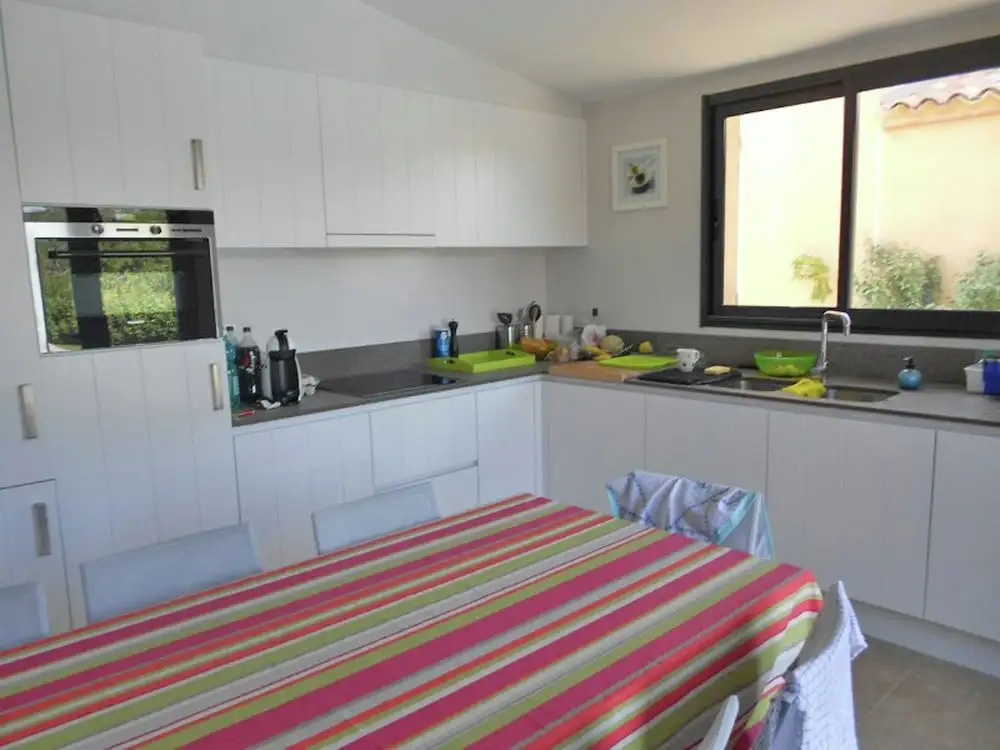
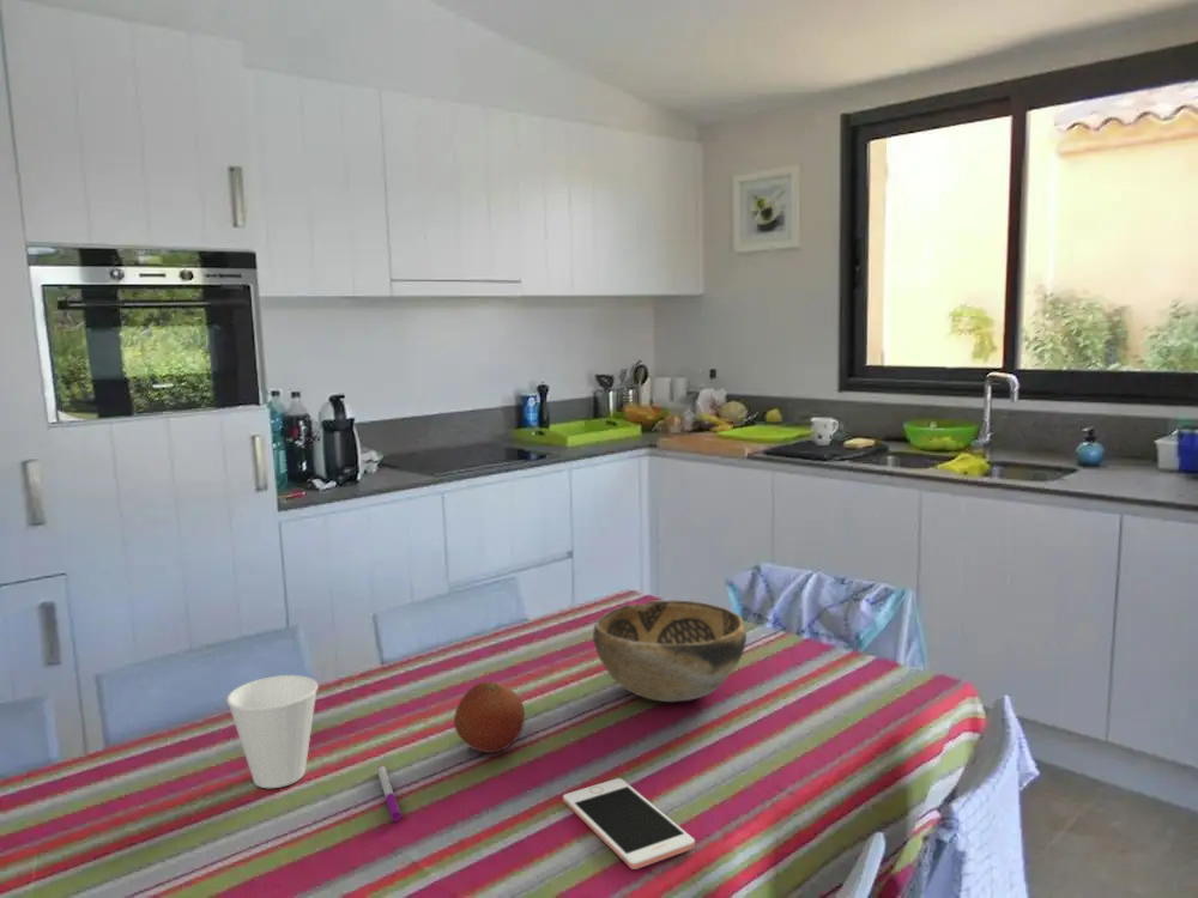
+ pen (388, 790)
+ decorative bowl (670, 656)
+ cup (276, 733)
+ cell phone (625, 819)
+ fruit (490, 715)
